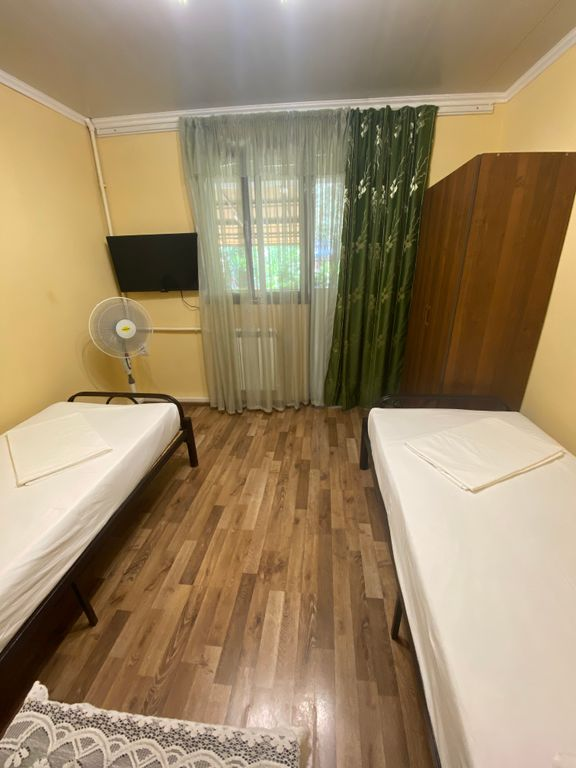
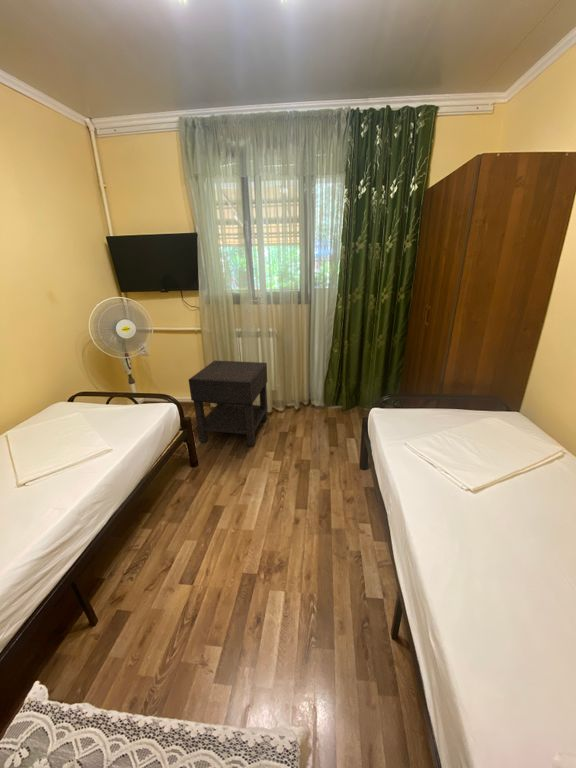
+ nightstand (232, 401)
